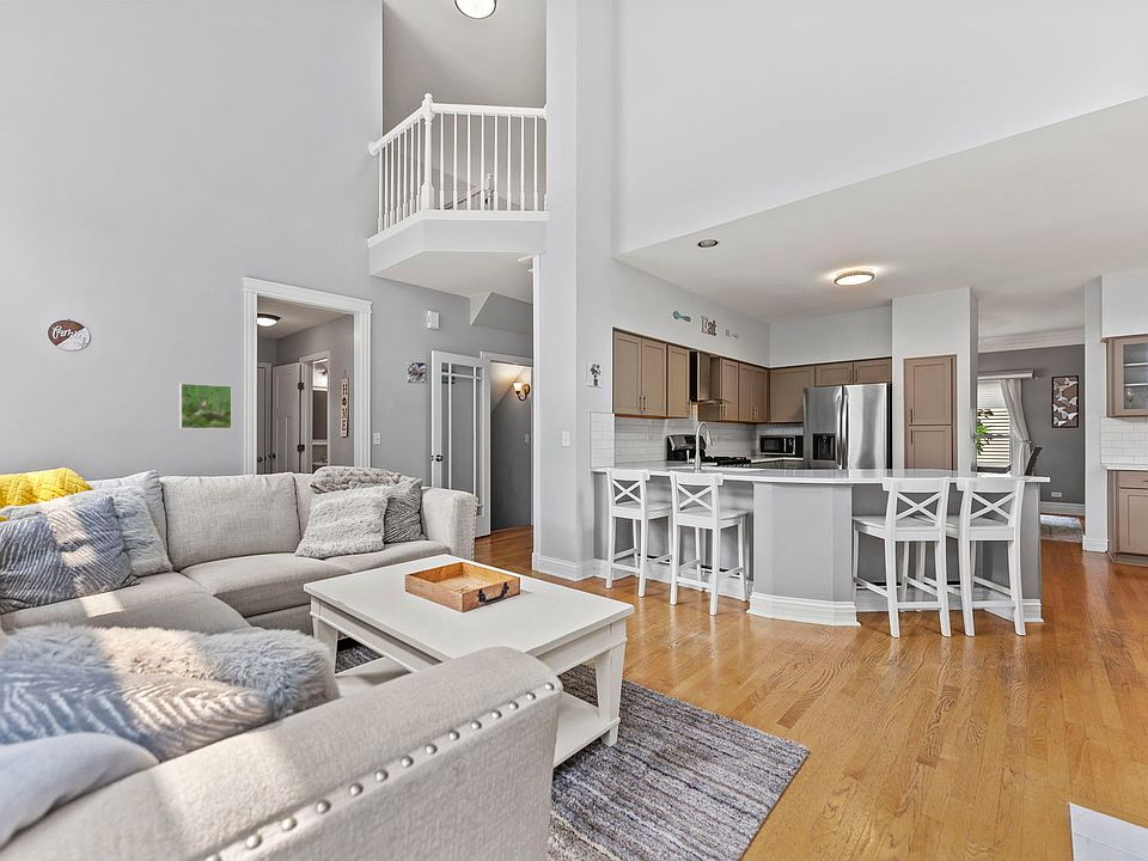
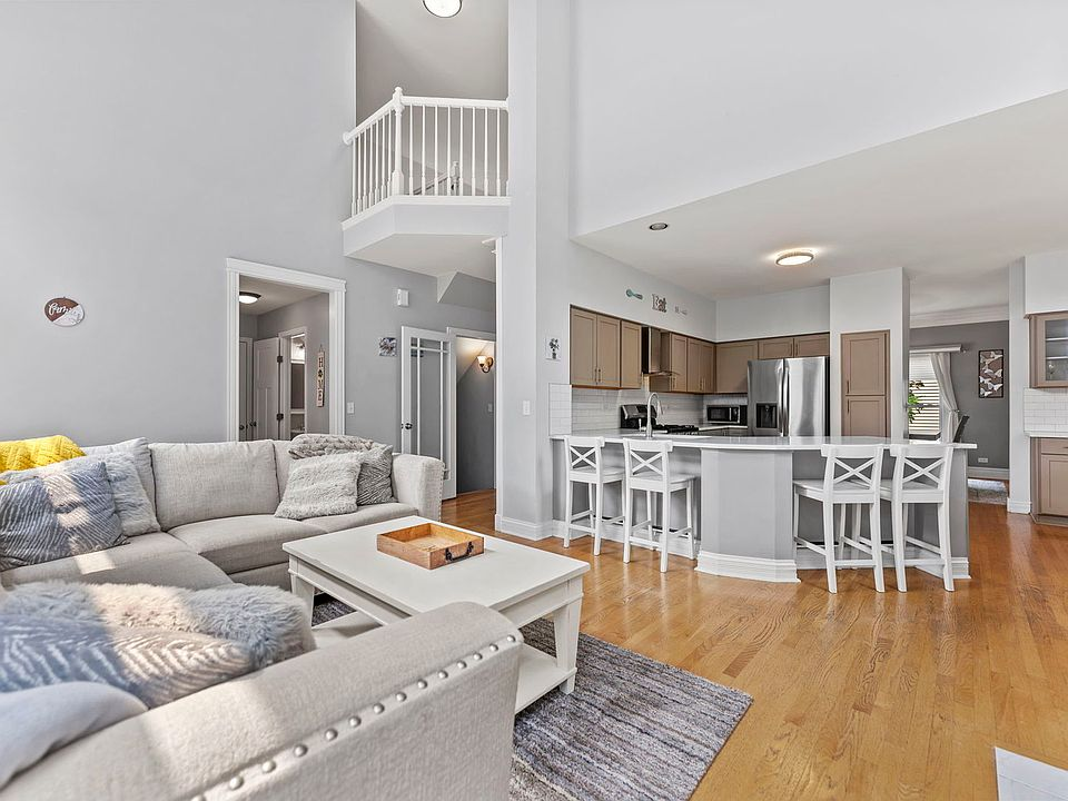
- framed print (206, 407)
